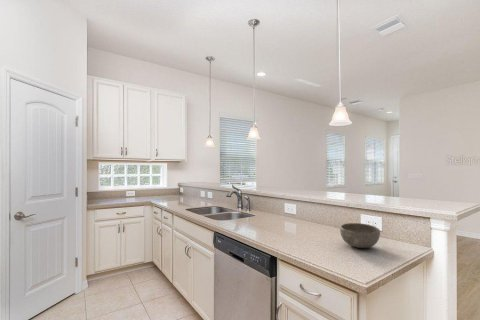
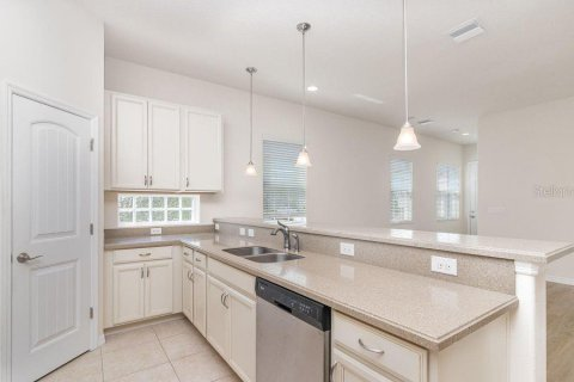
- bowl (359, 236)
